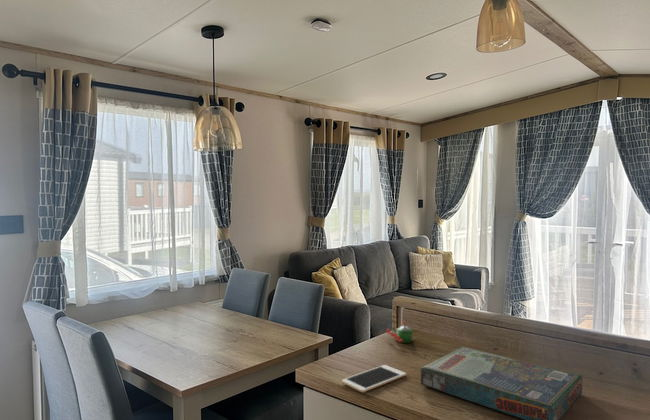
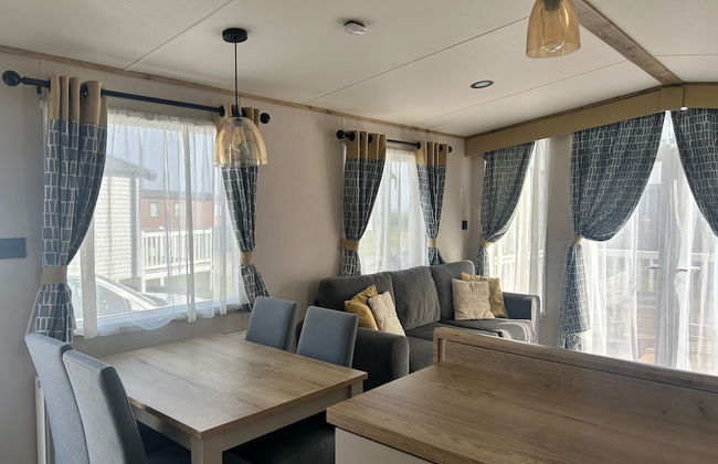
- board game (499, 379)
- candle (397, 330)
- cell phone (374, 377)
